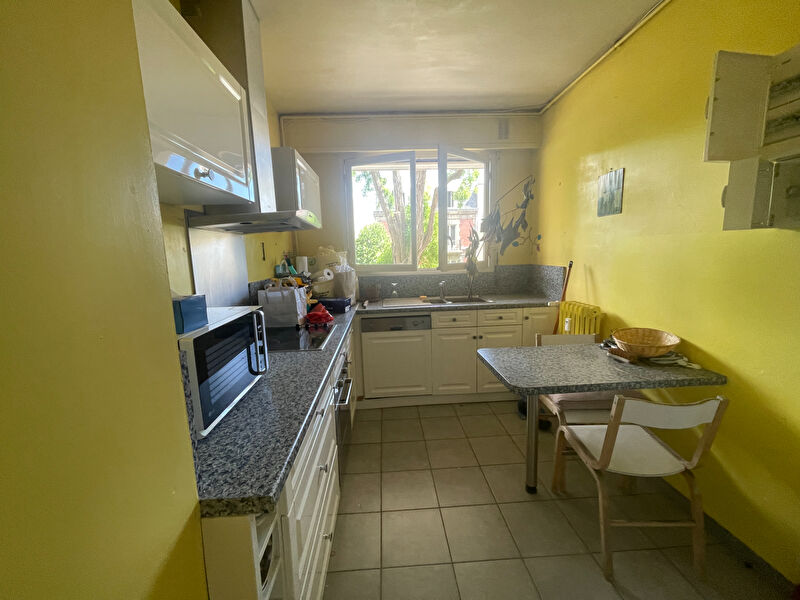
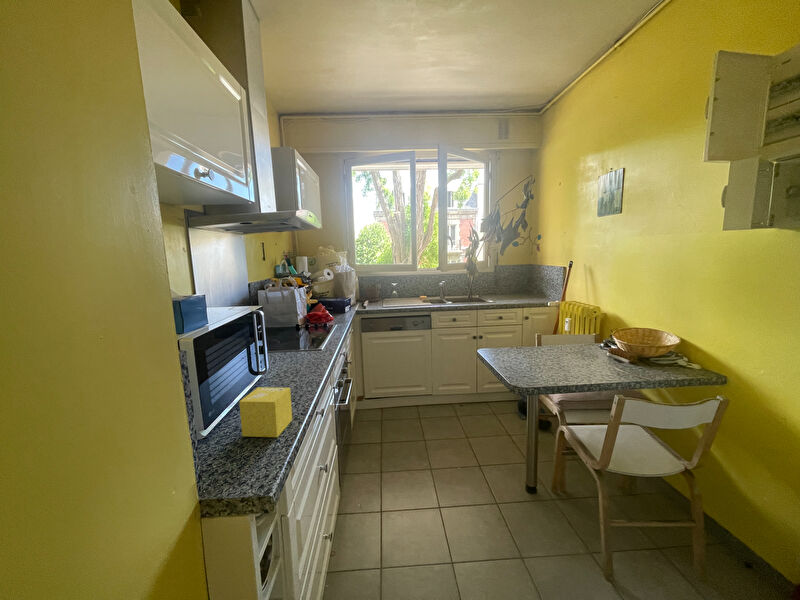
+ sponge (267, 411)
